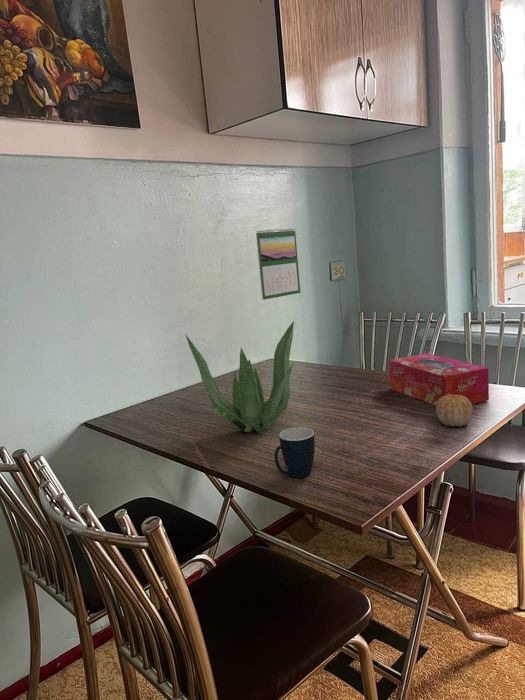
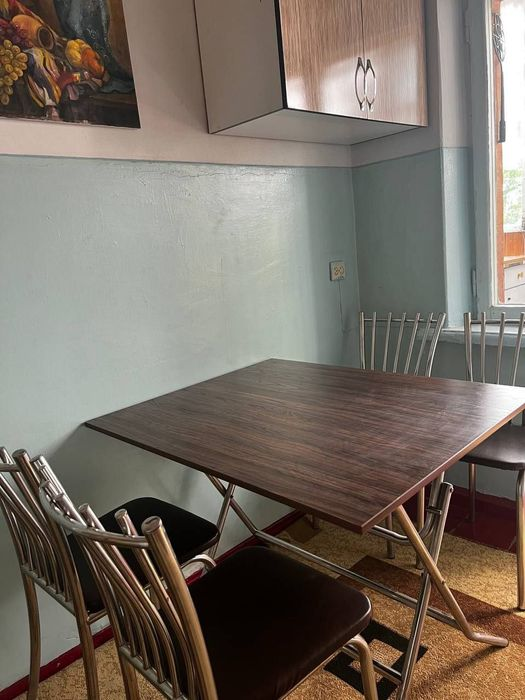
- mug (293, 456)
- fruit (454, 410)
- plant (252, 378)
- tissue box (435, 379)
- calendar (279, 262)
